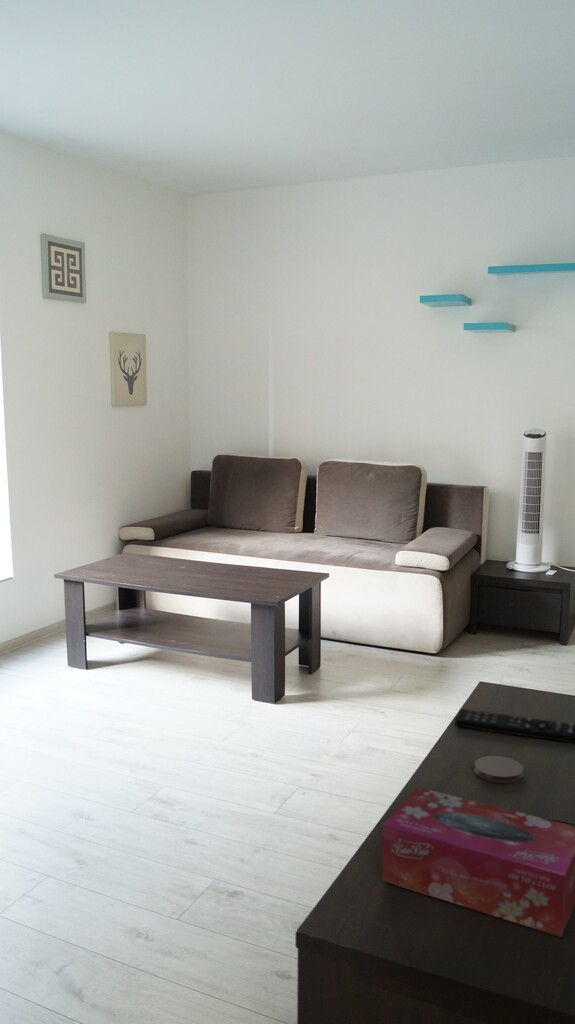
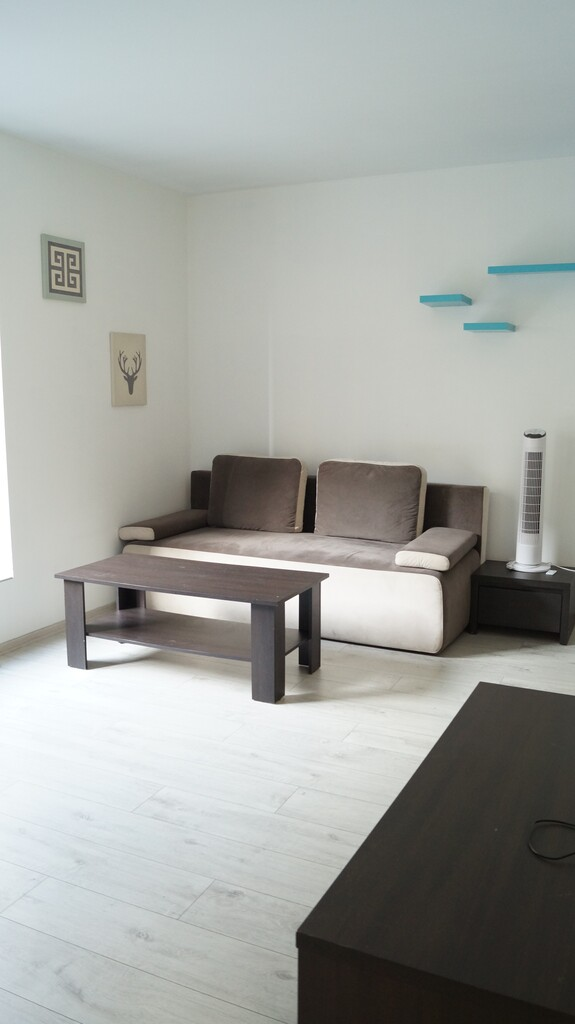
- tissue box (482, 855)
- remote control (526, 726)
- coaster (498, 769)
